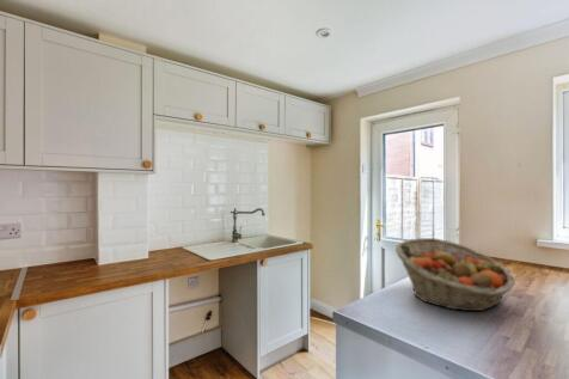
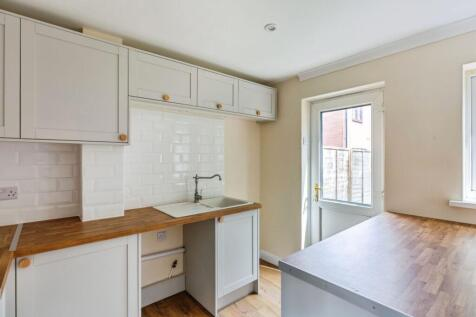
- fruit basket (451, 269)
